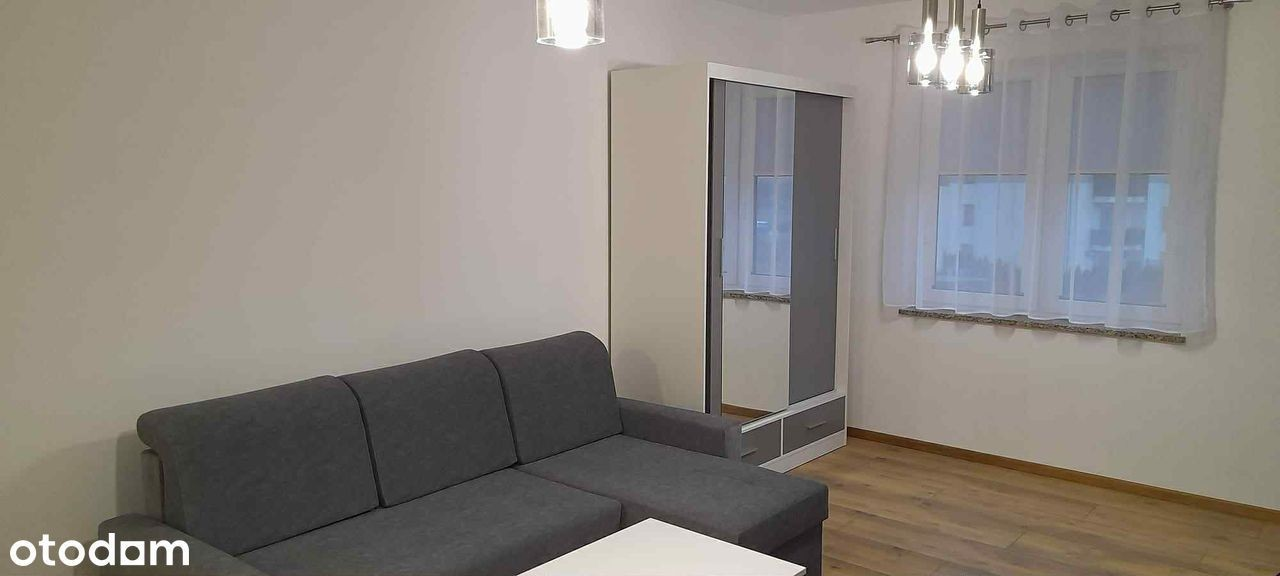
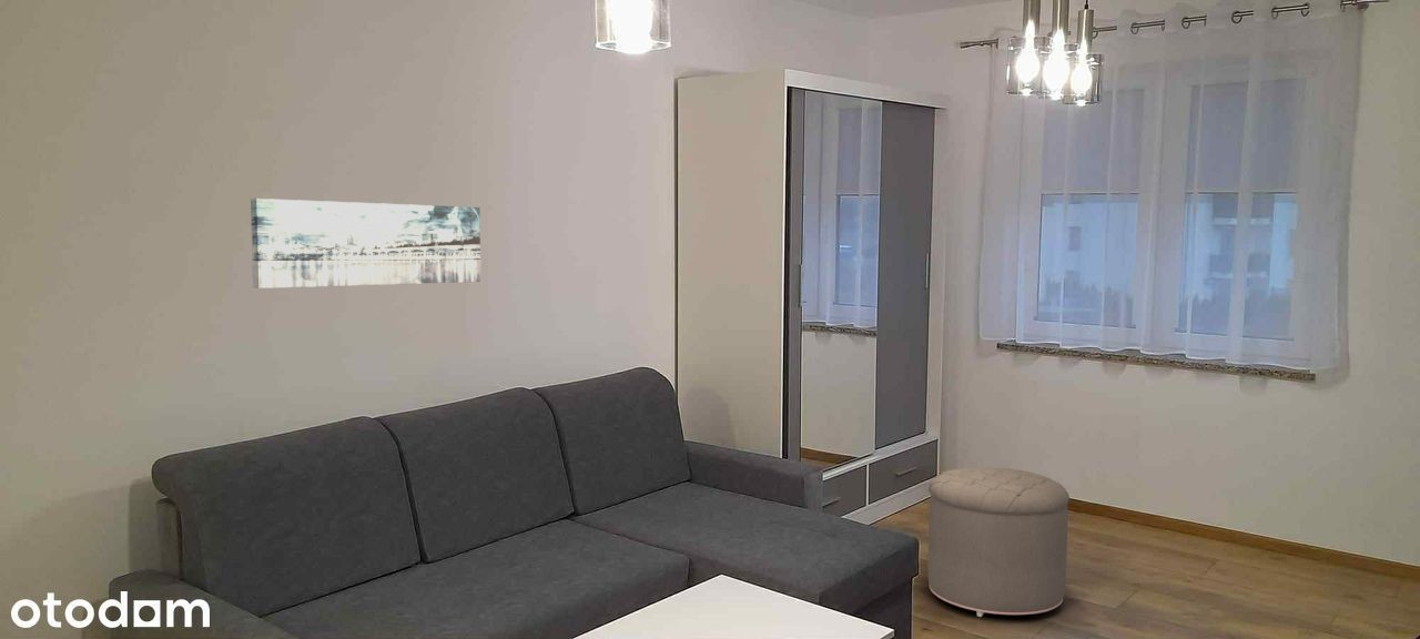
+ wall art (376, 244)
+ ottoman (996, 537)
